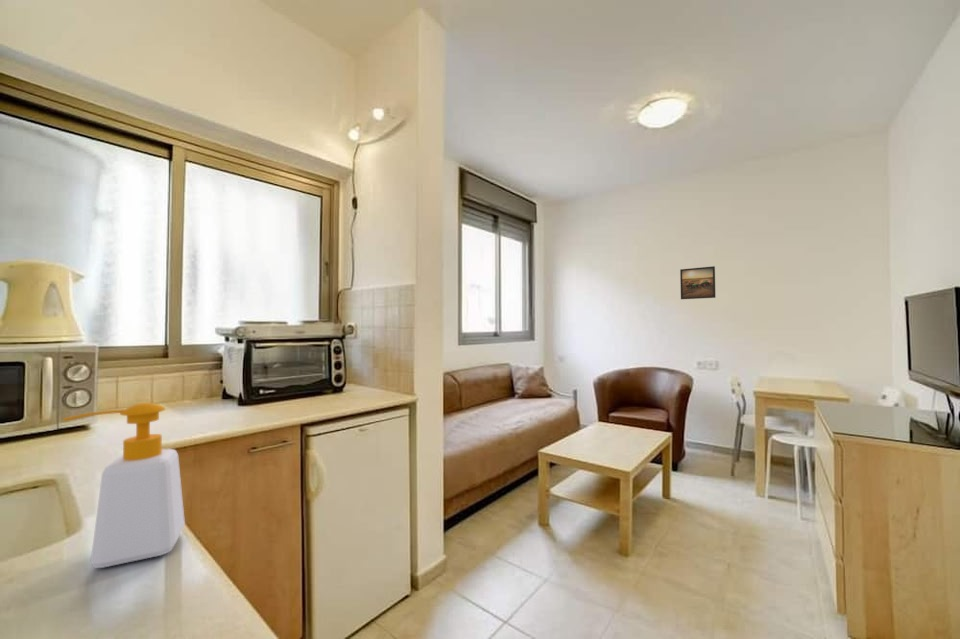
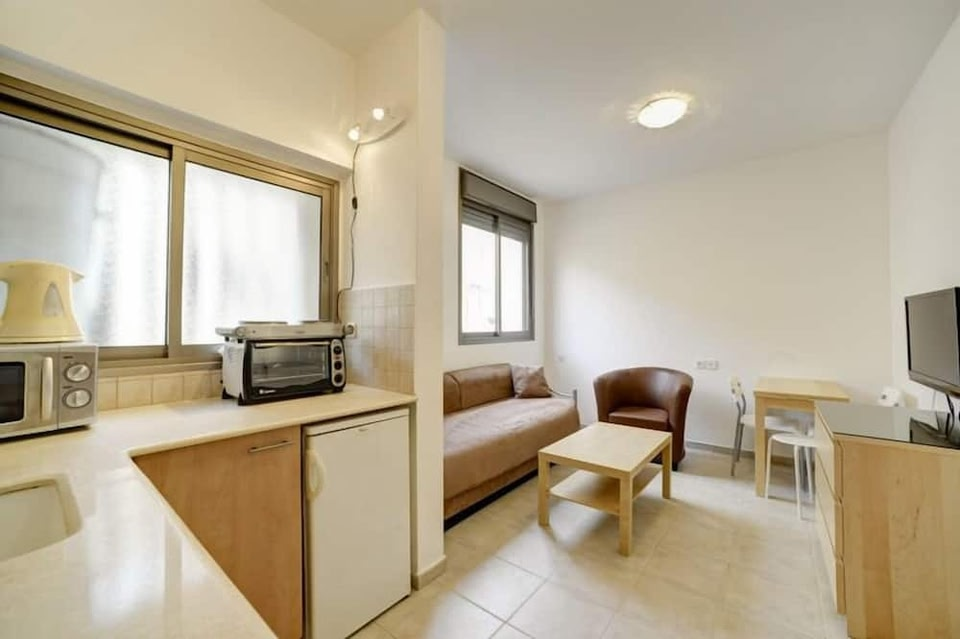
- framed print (697, 283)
- soap bottle (124, 478)
